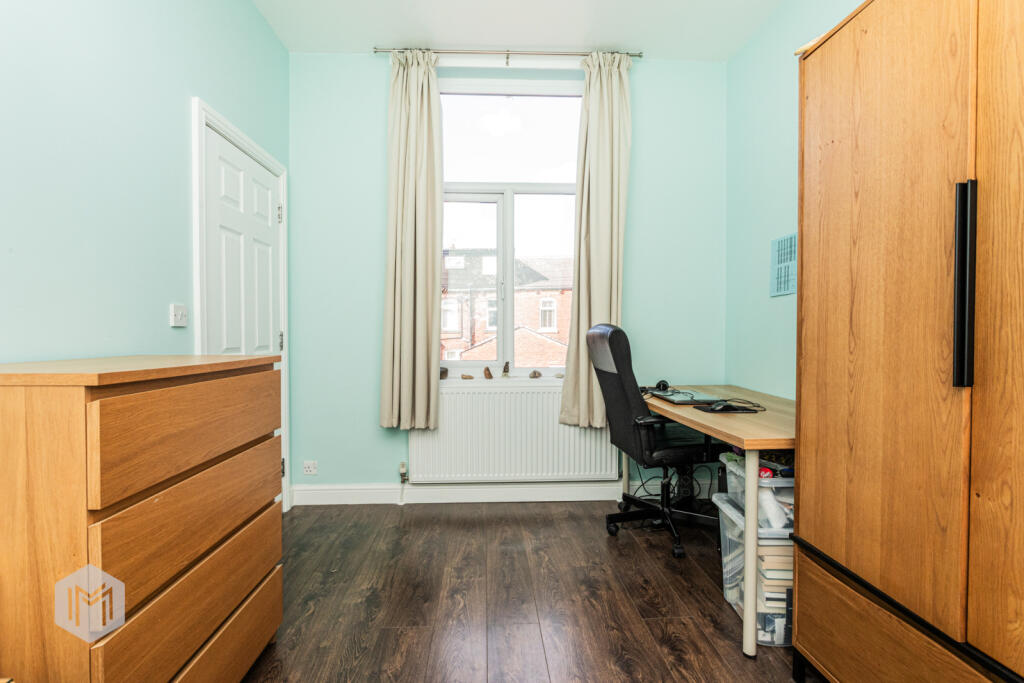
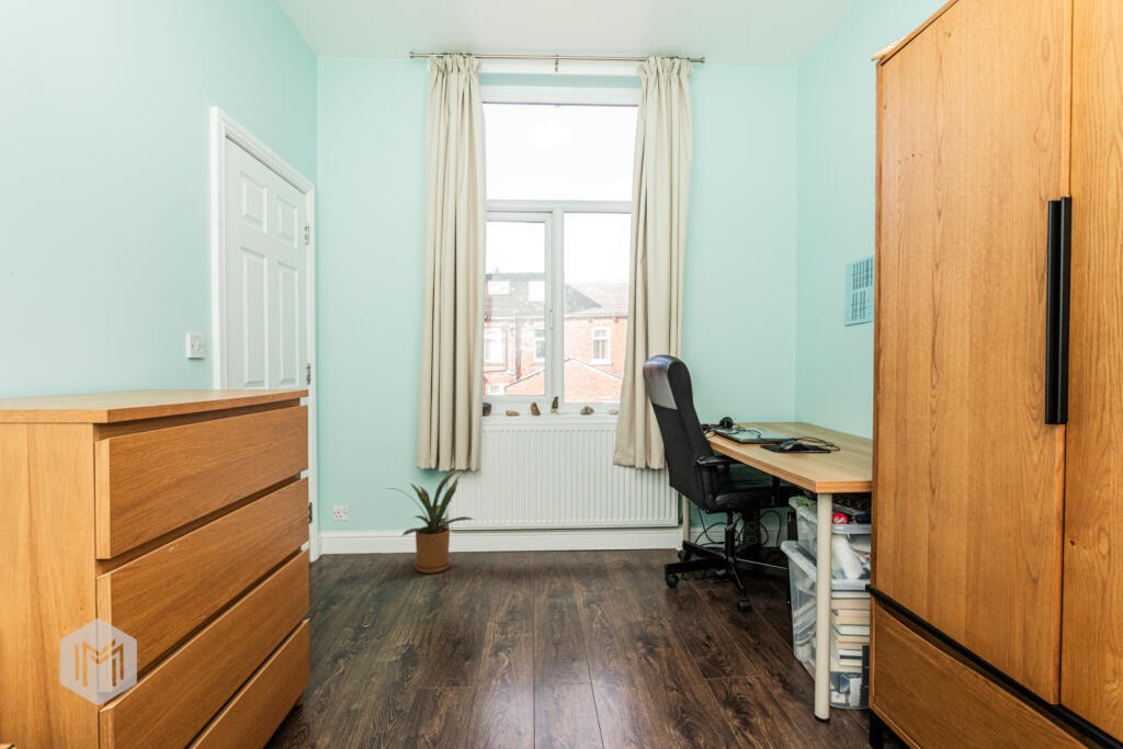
+ house plant (431, 518)
